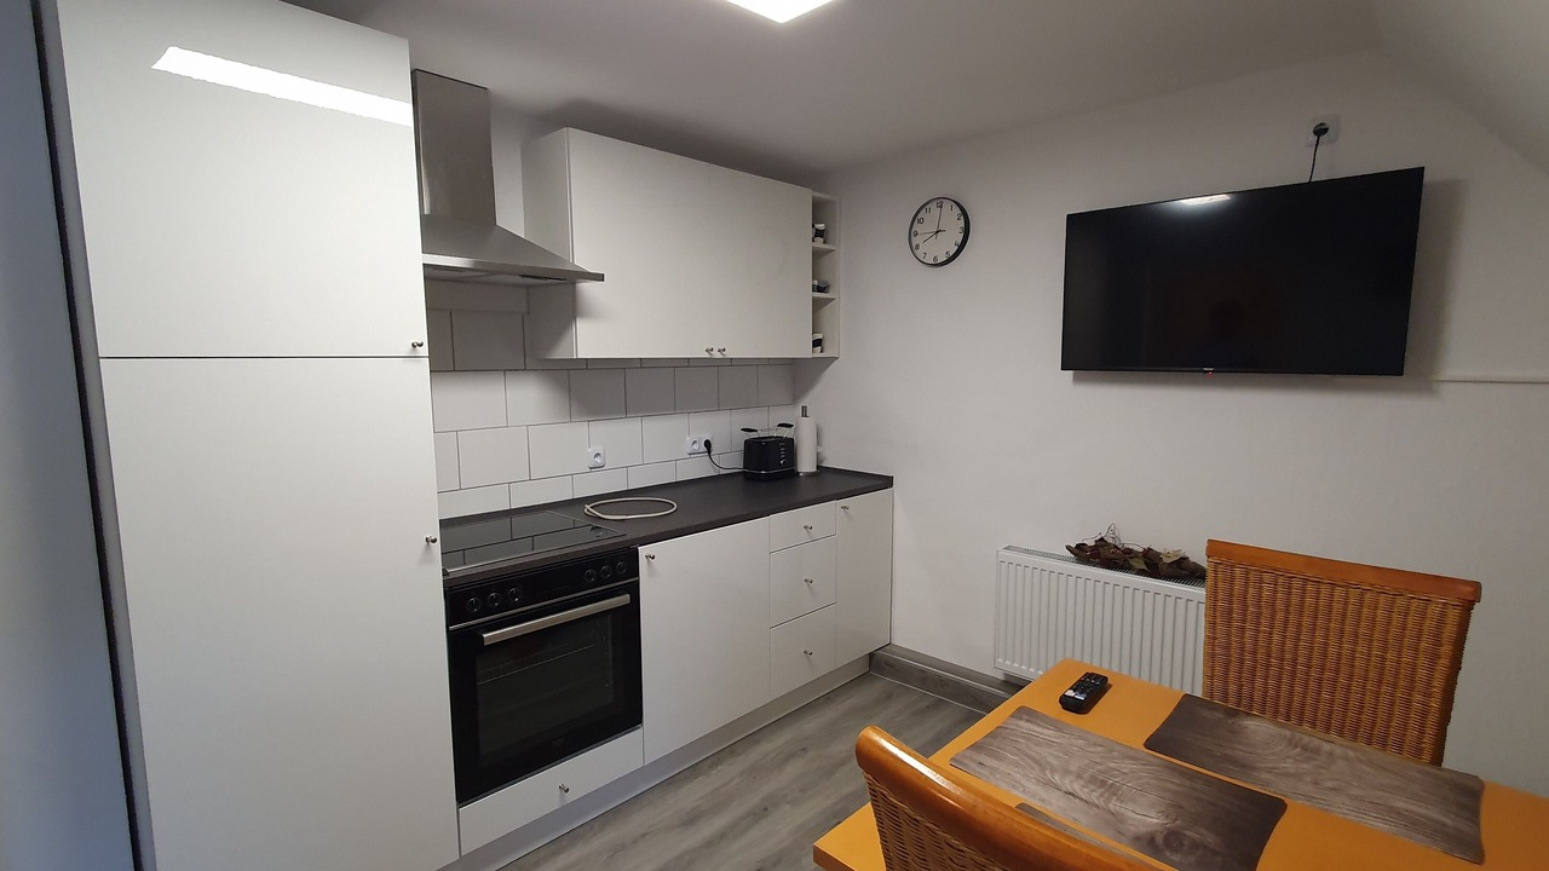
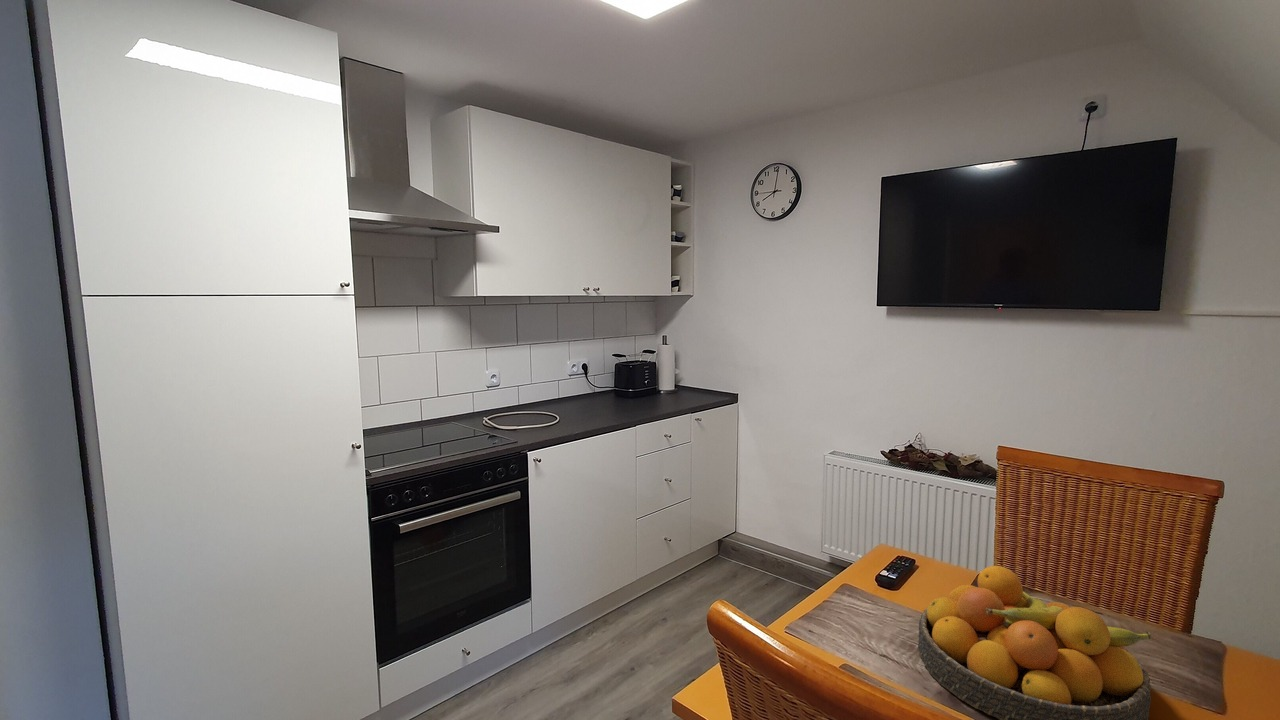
+ fruit bowl (1025, 632)
